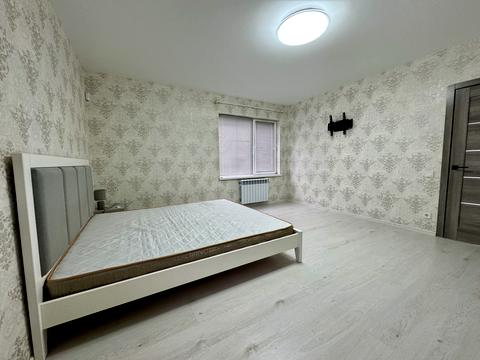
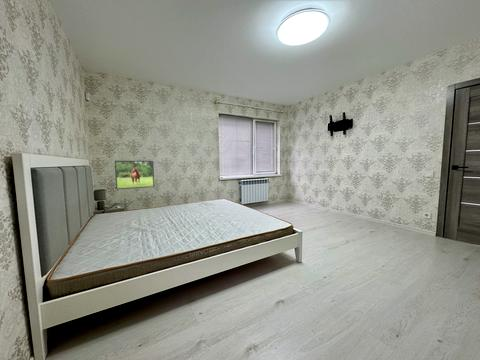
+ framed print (135, 174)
